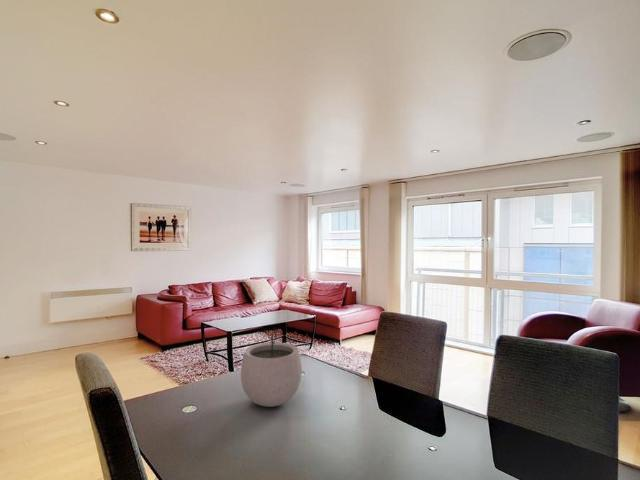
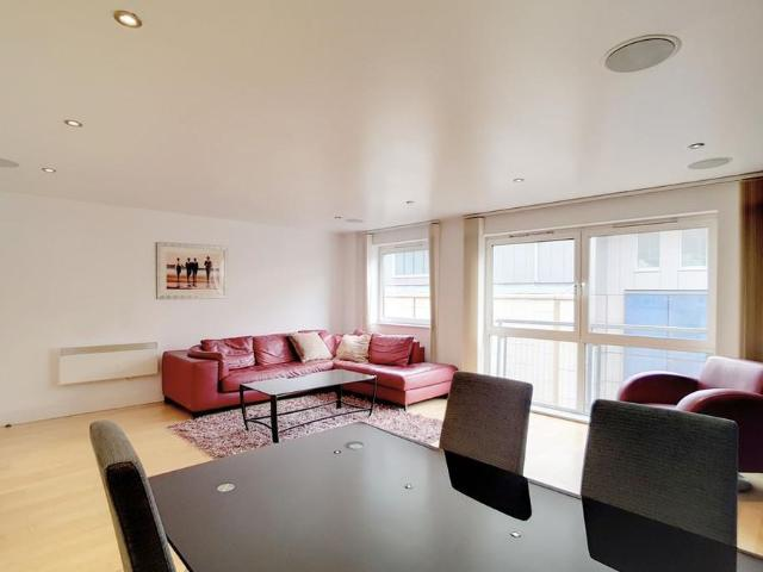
- plant pot (271, 364)
